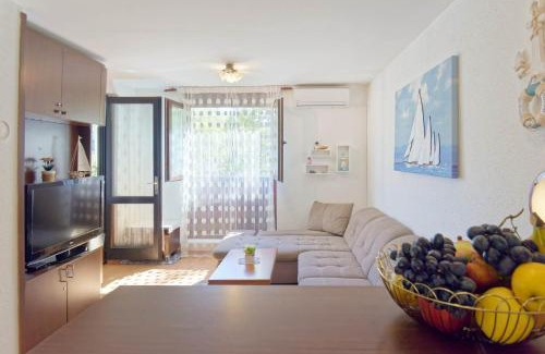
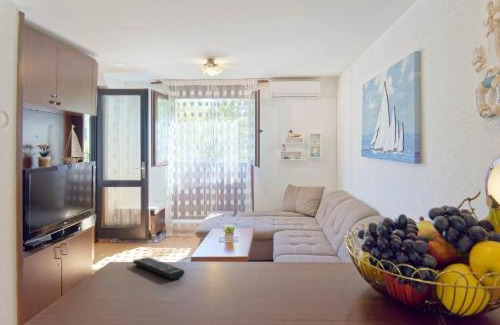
+ remote control (157, 267)
